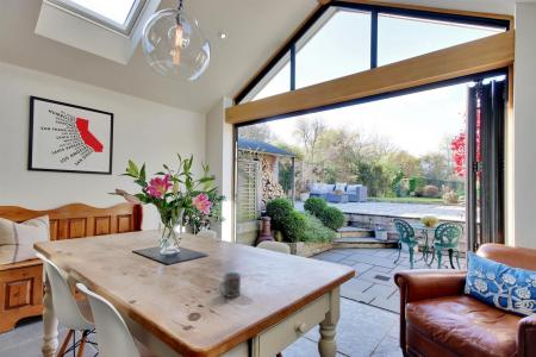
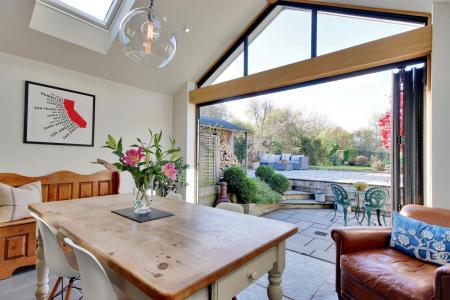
- cup (229, 284)
